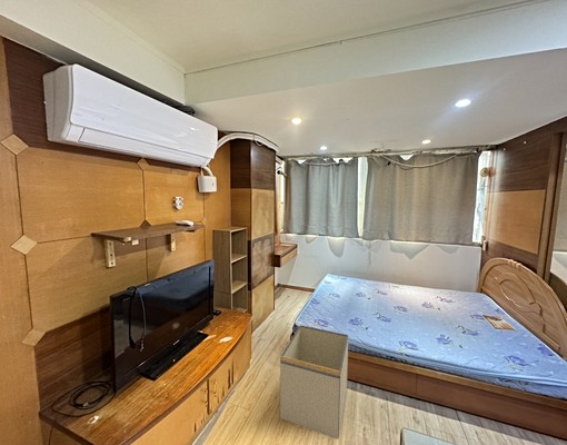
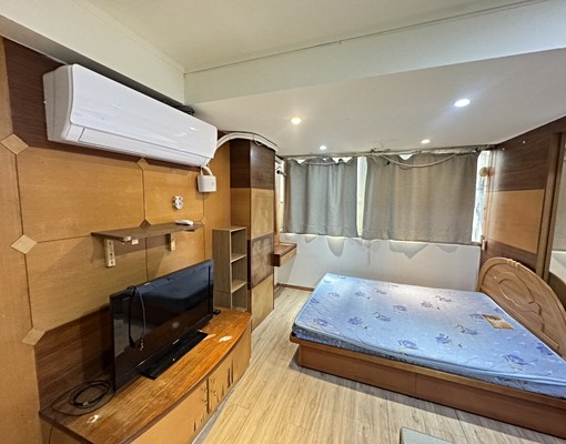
- storage bin (316, 373)
